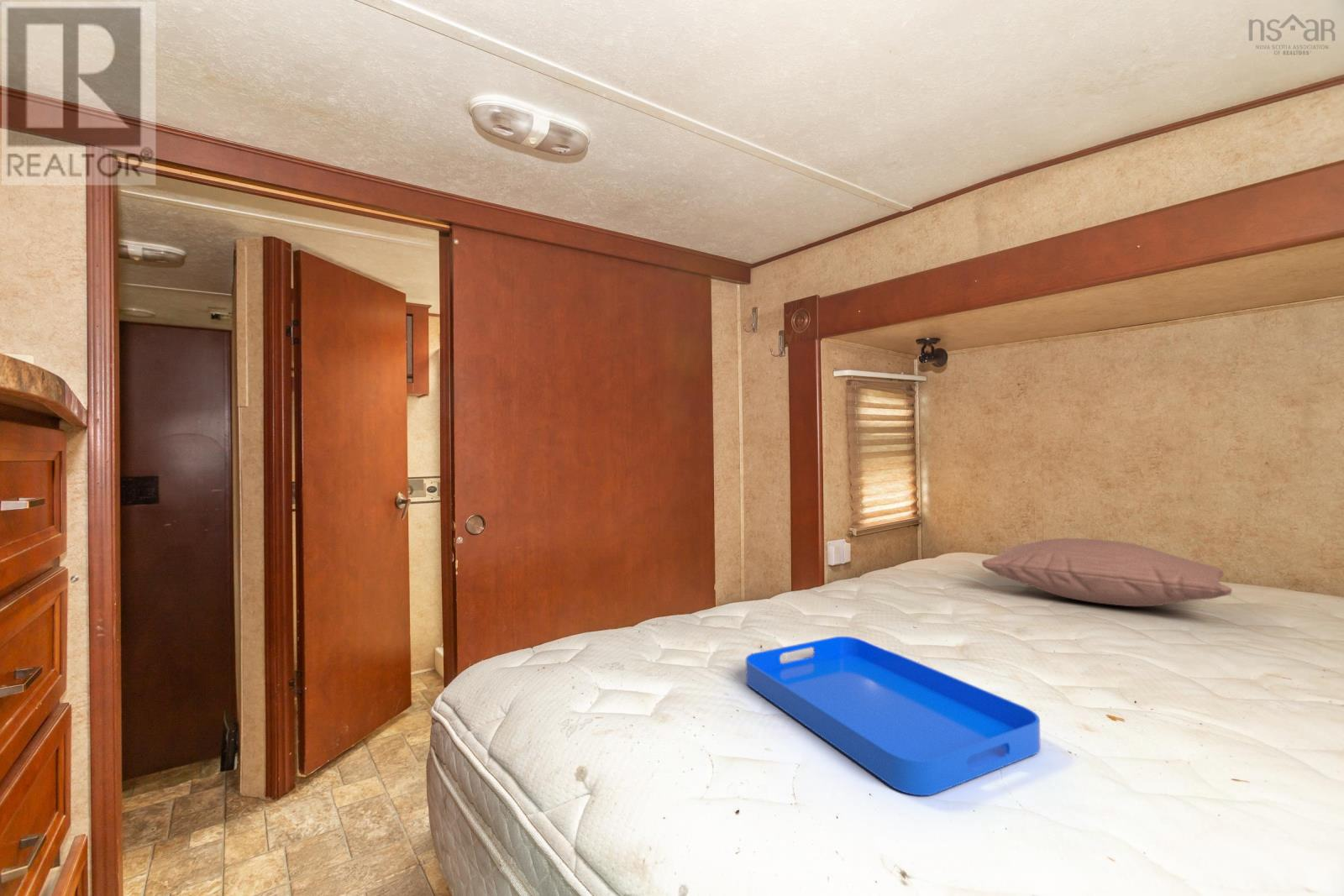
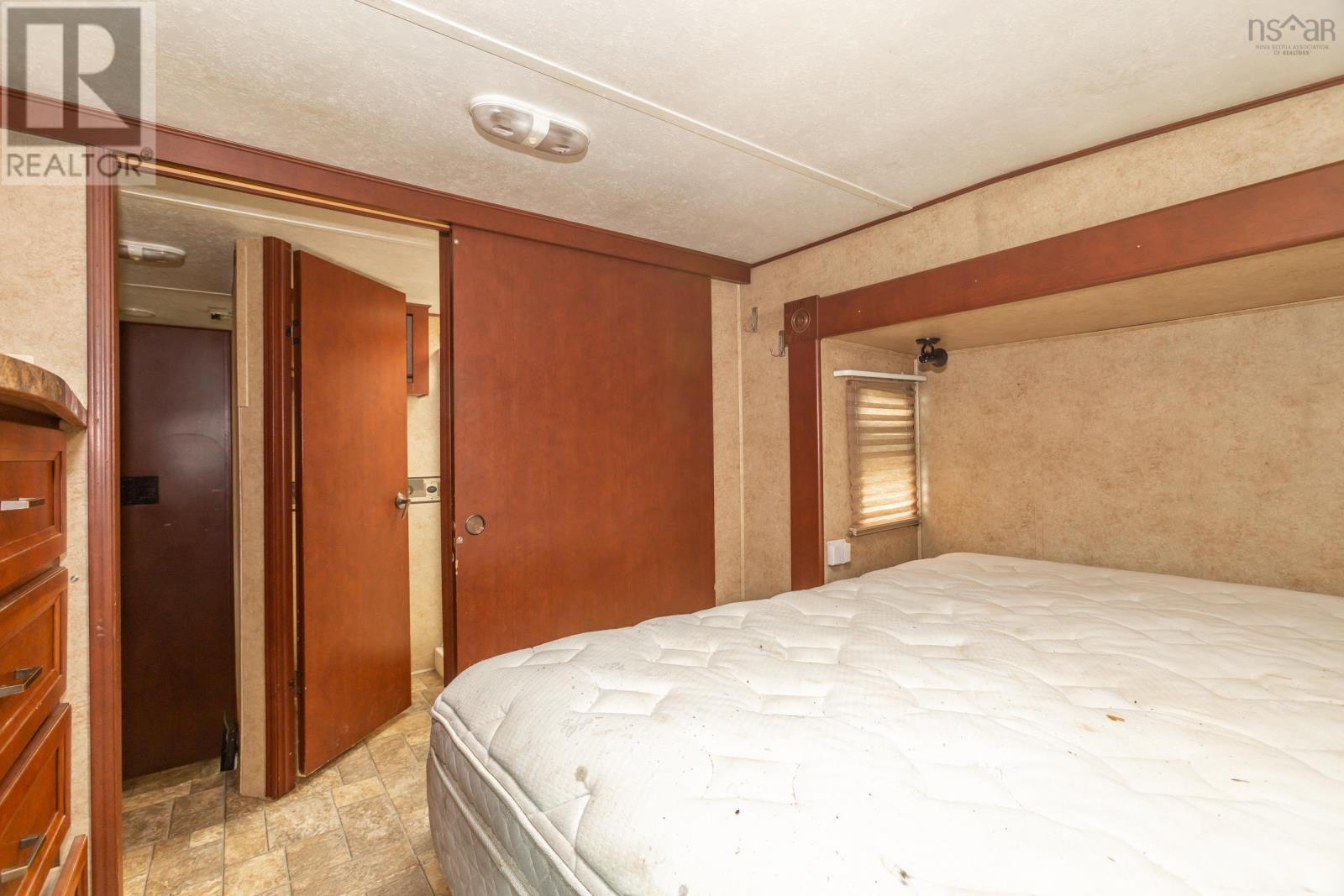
- serving tray (873, 695)
- pillow (1096, 570)
